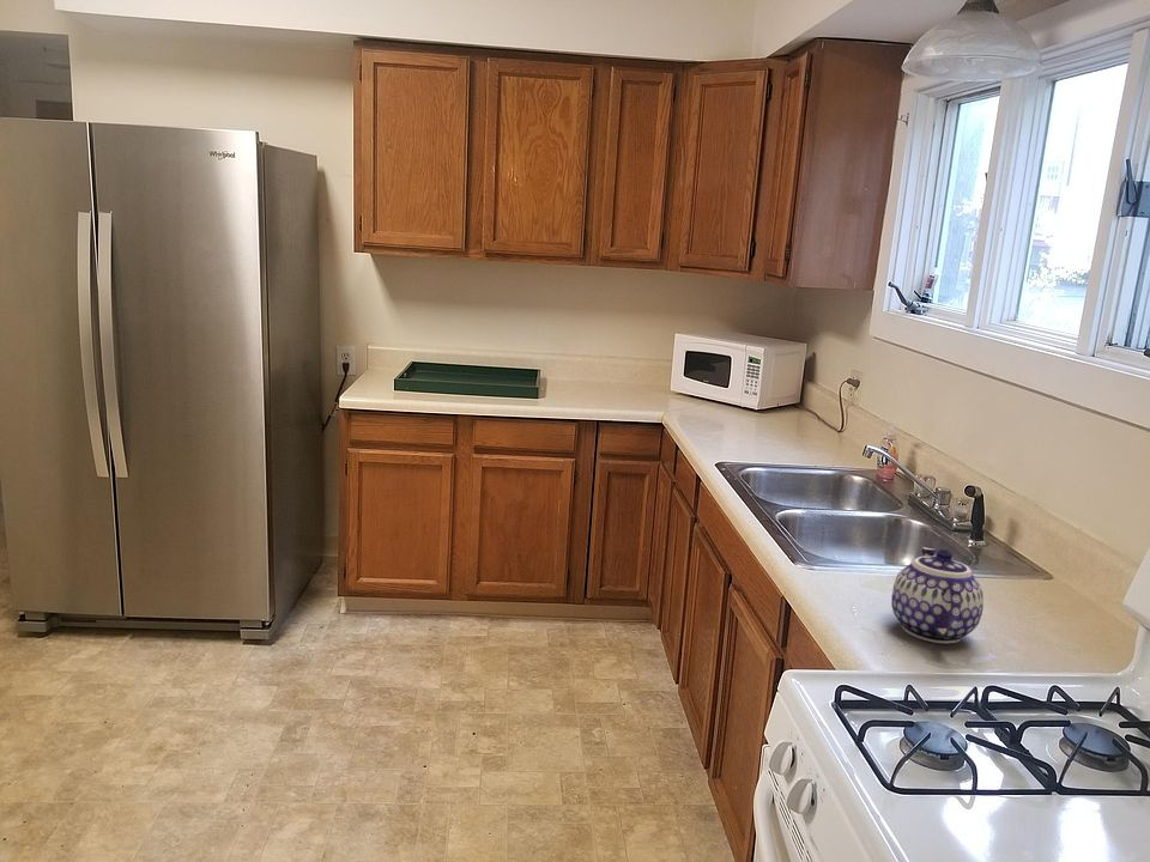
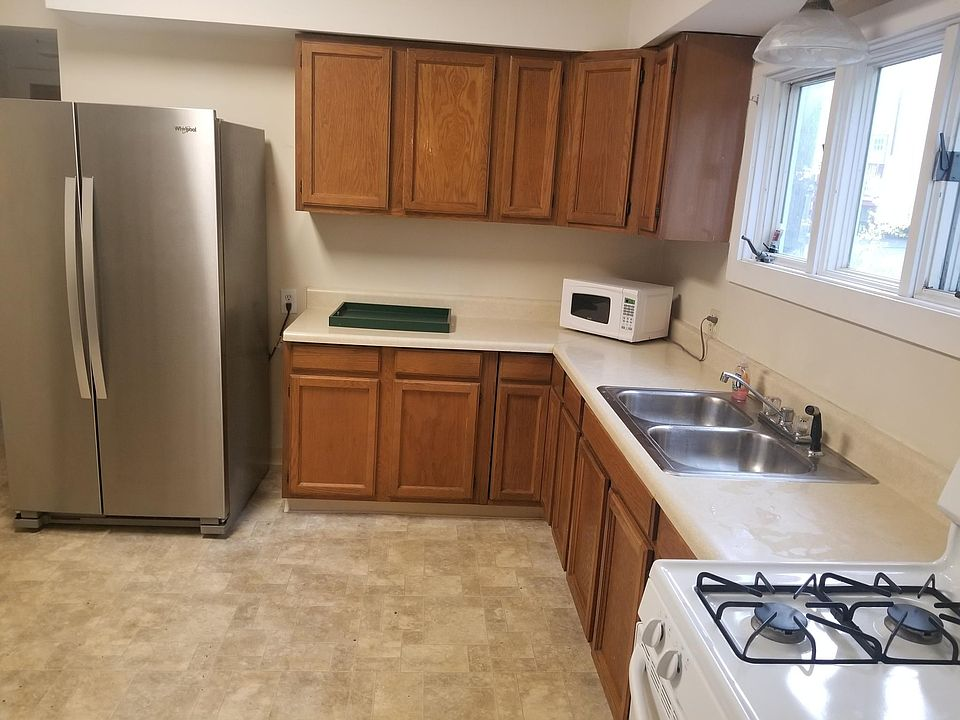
- teapot (938, 590)
